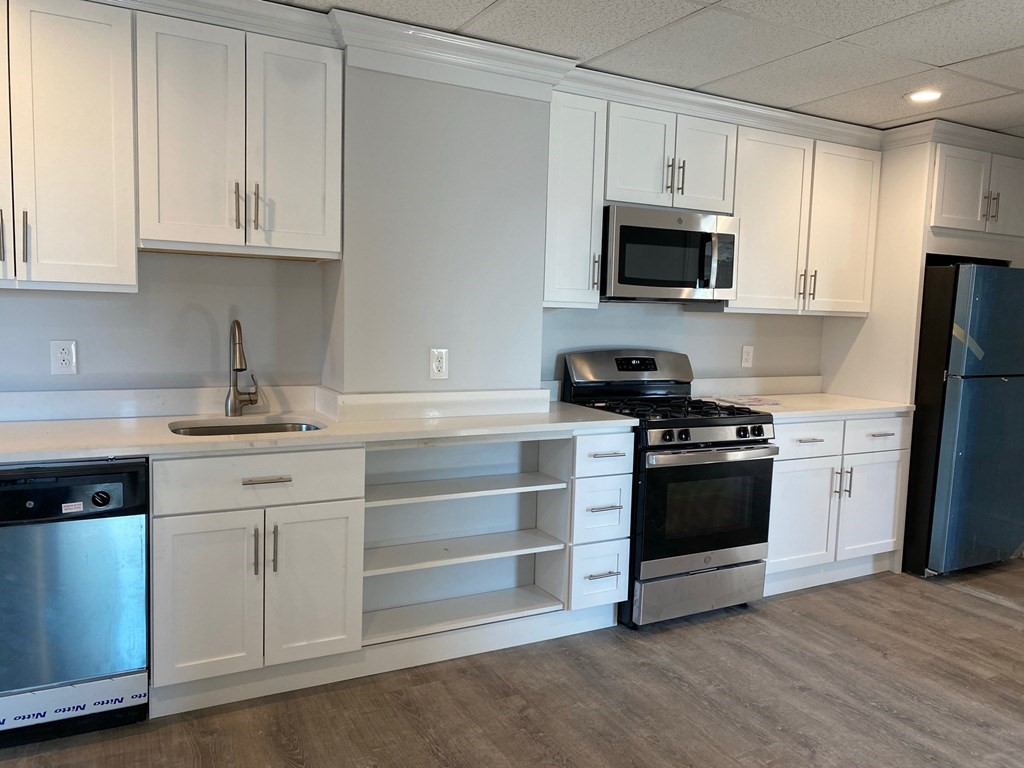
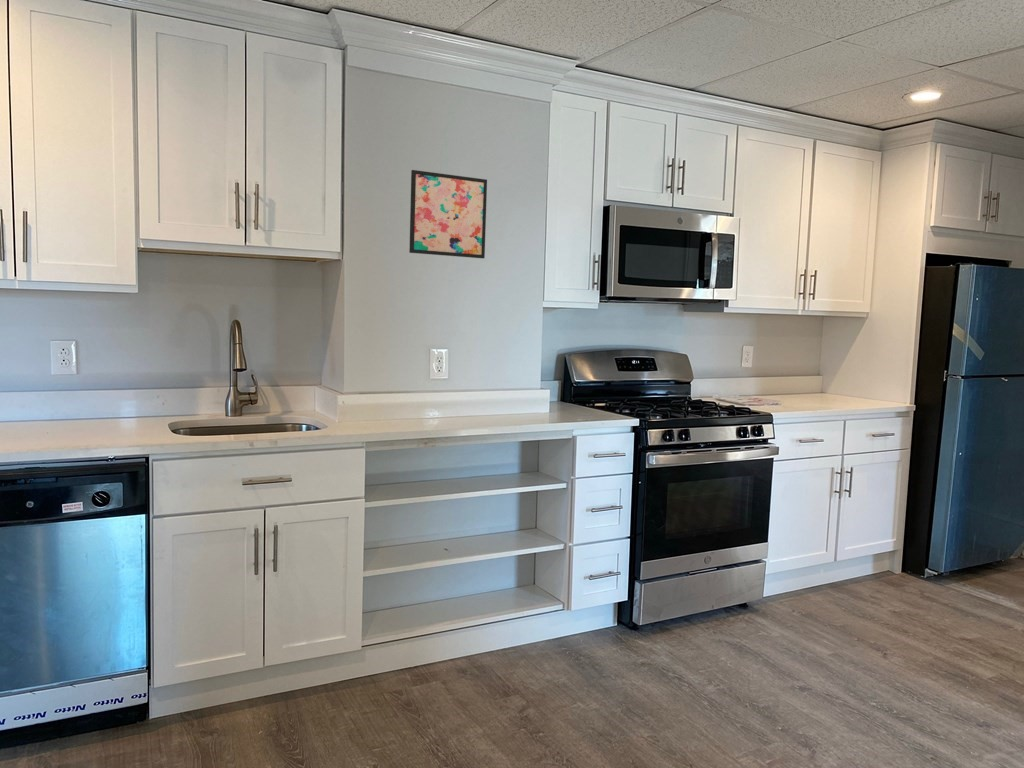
+ wall art (448, 215)
